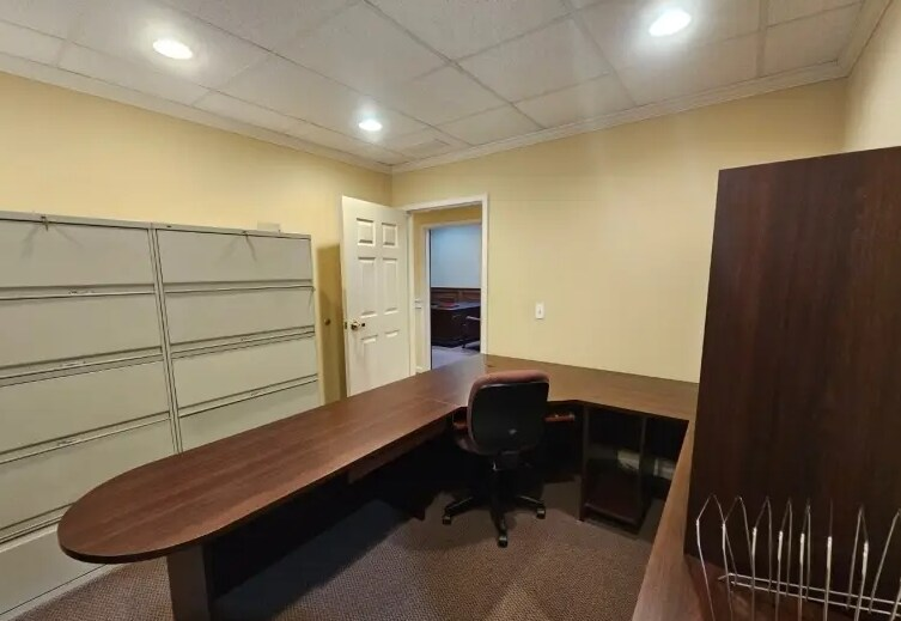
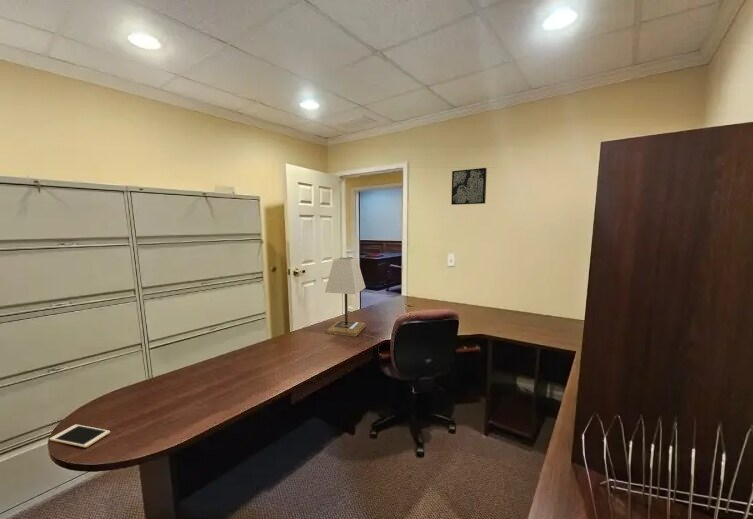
+ cell phone (80, 435)
+ wall art (468, 187)
+ lamp (346, 294)
